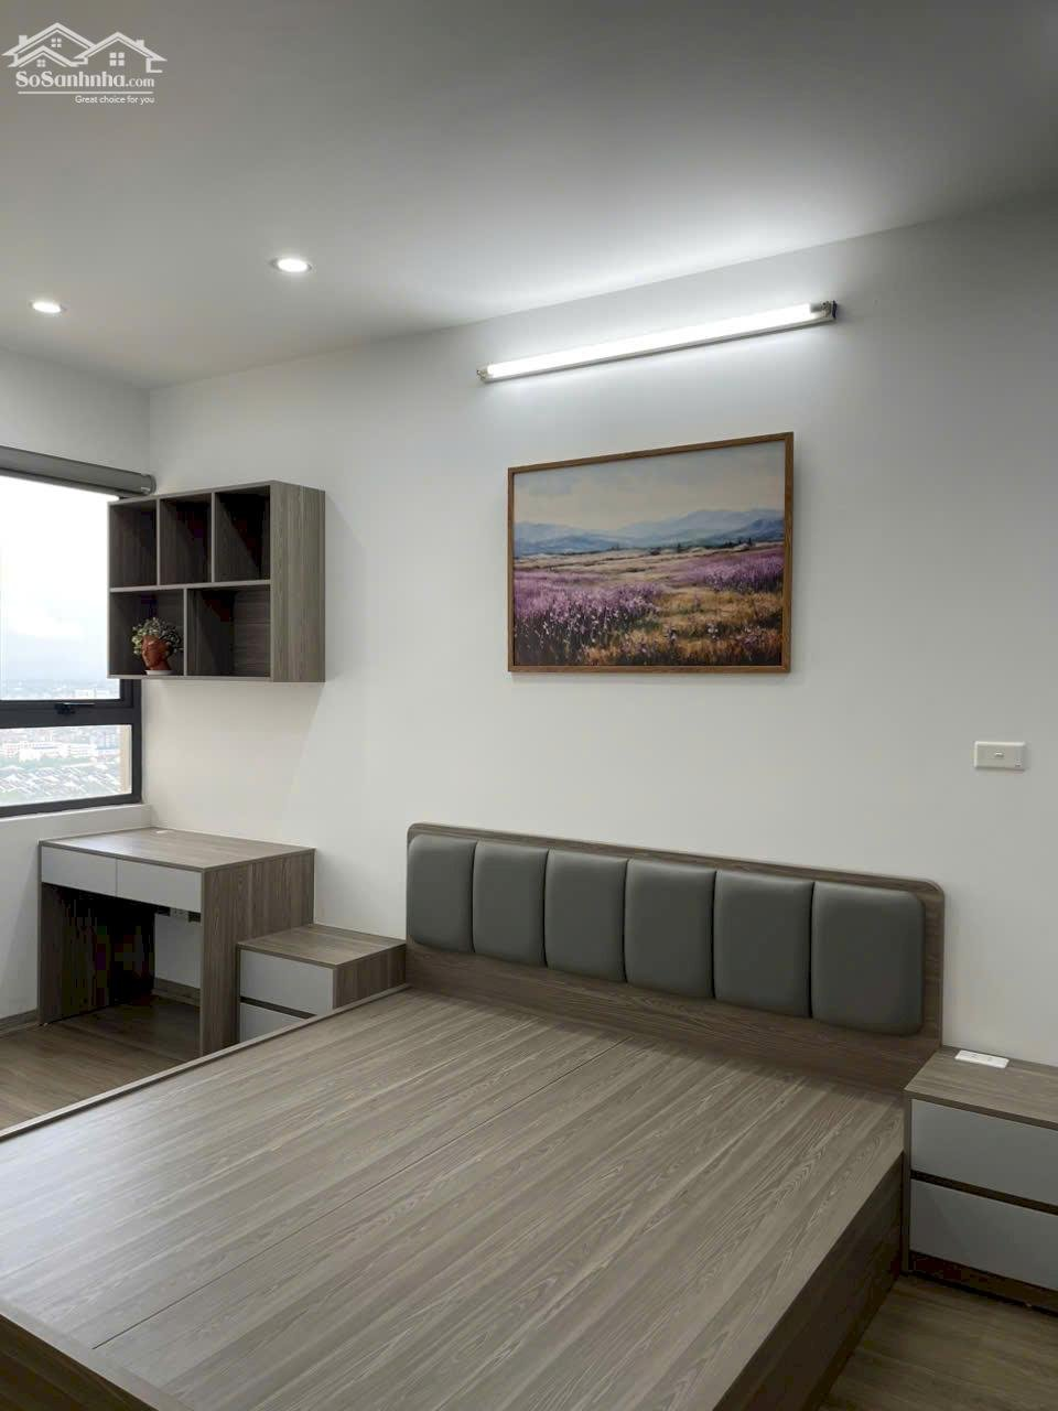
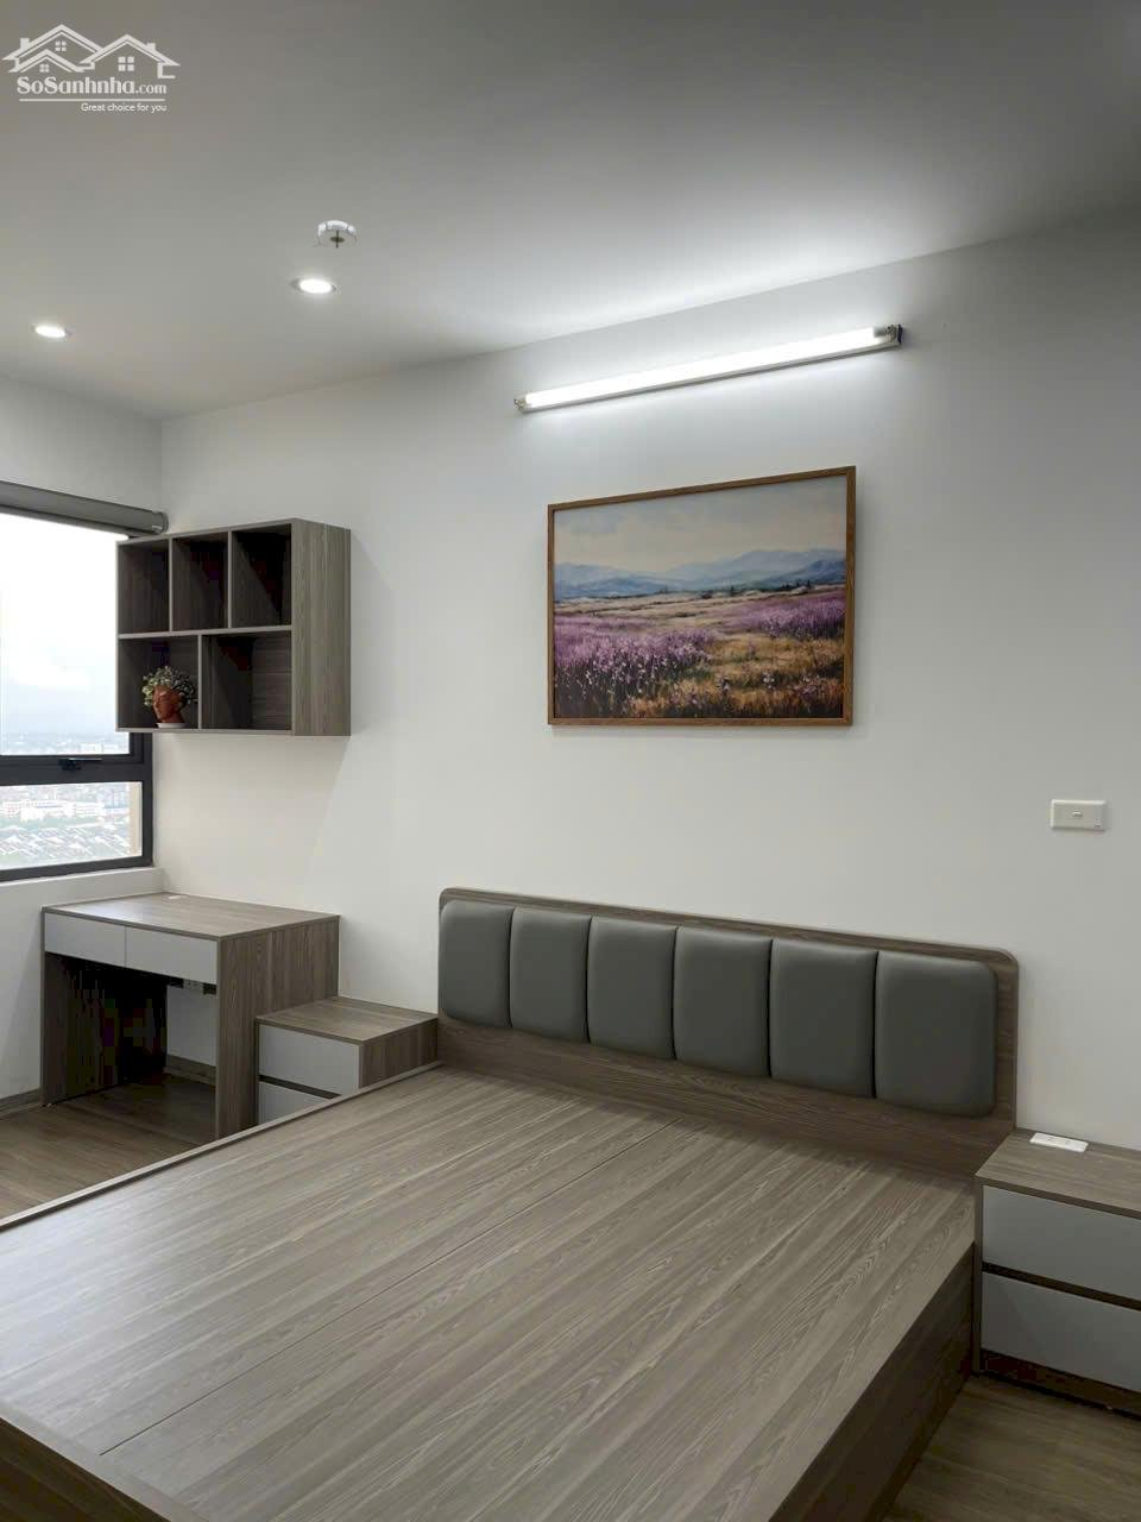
+ smoke detector (336, 234)
